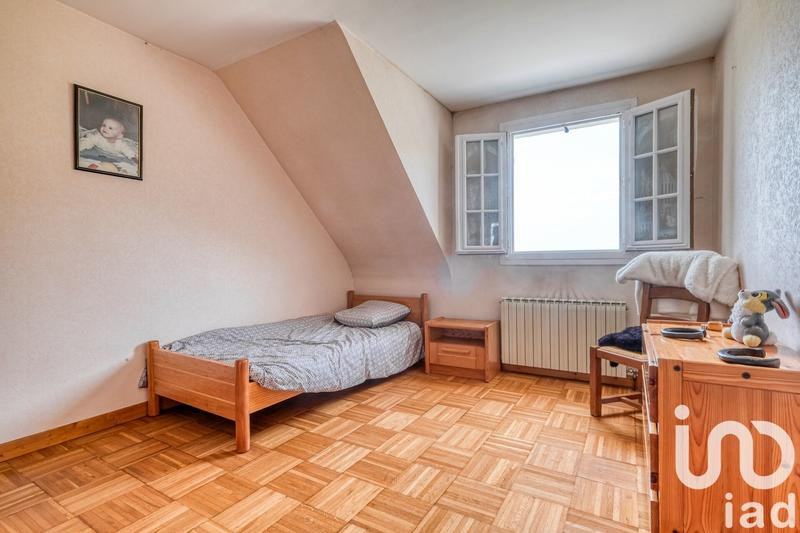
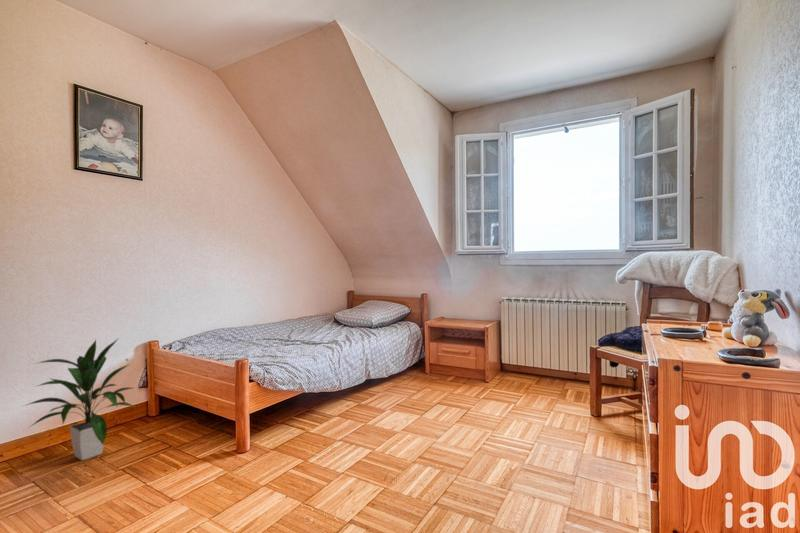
+ indoor plant (87, 399)
